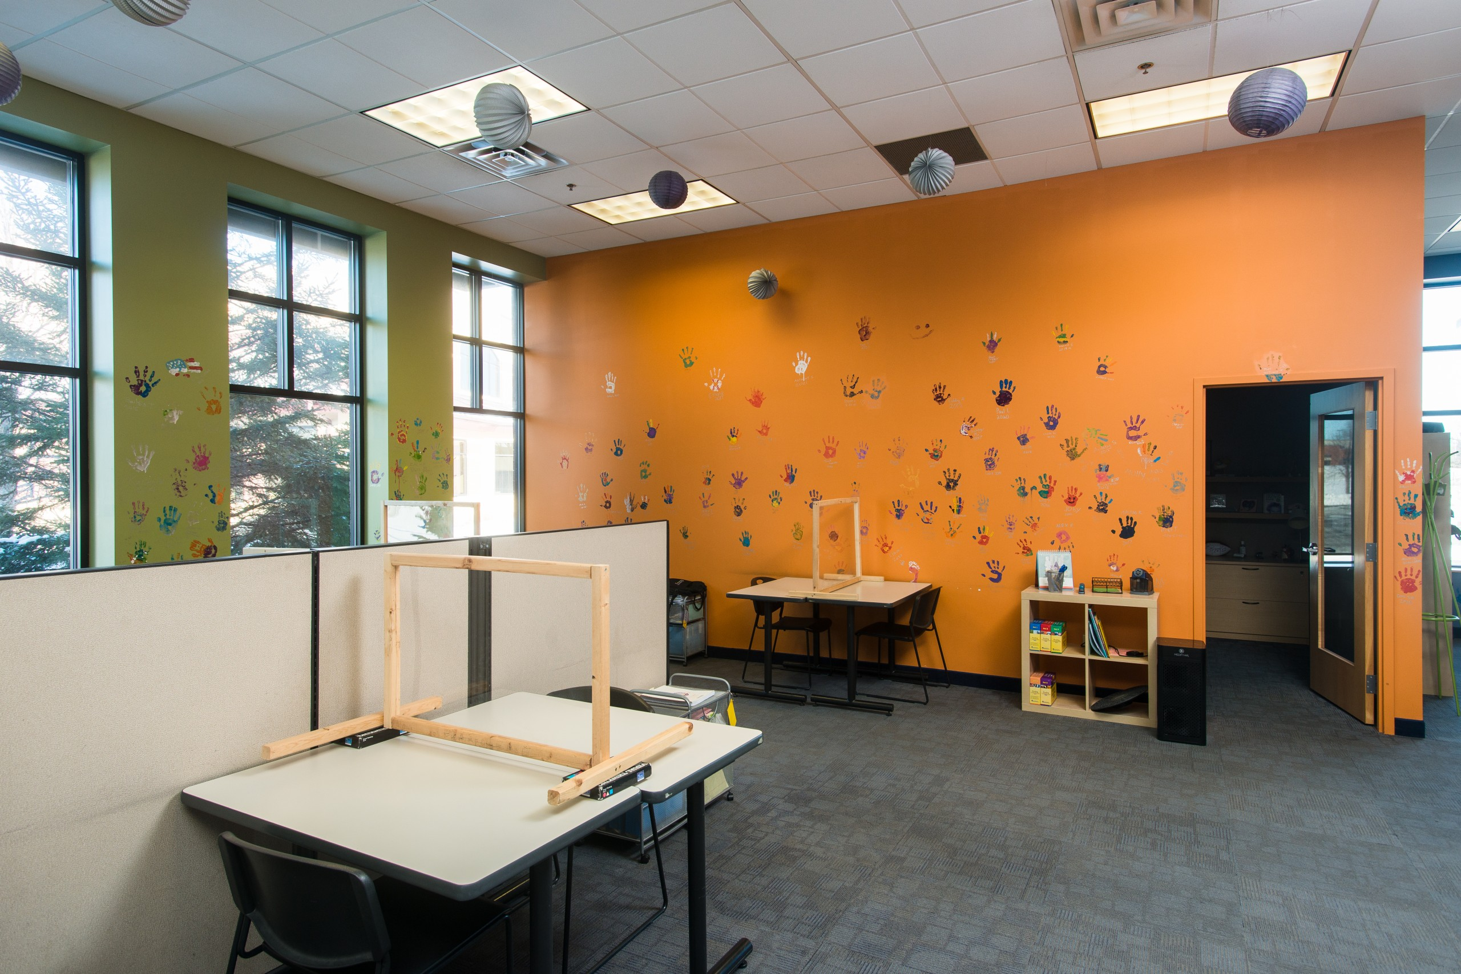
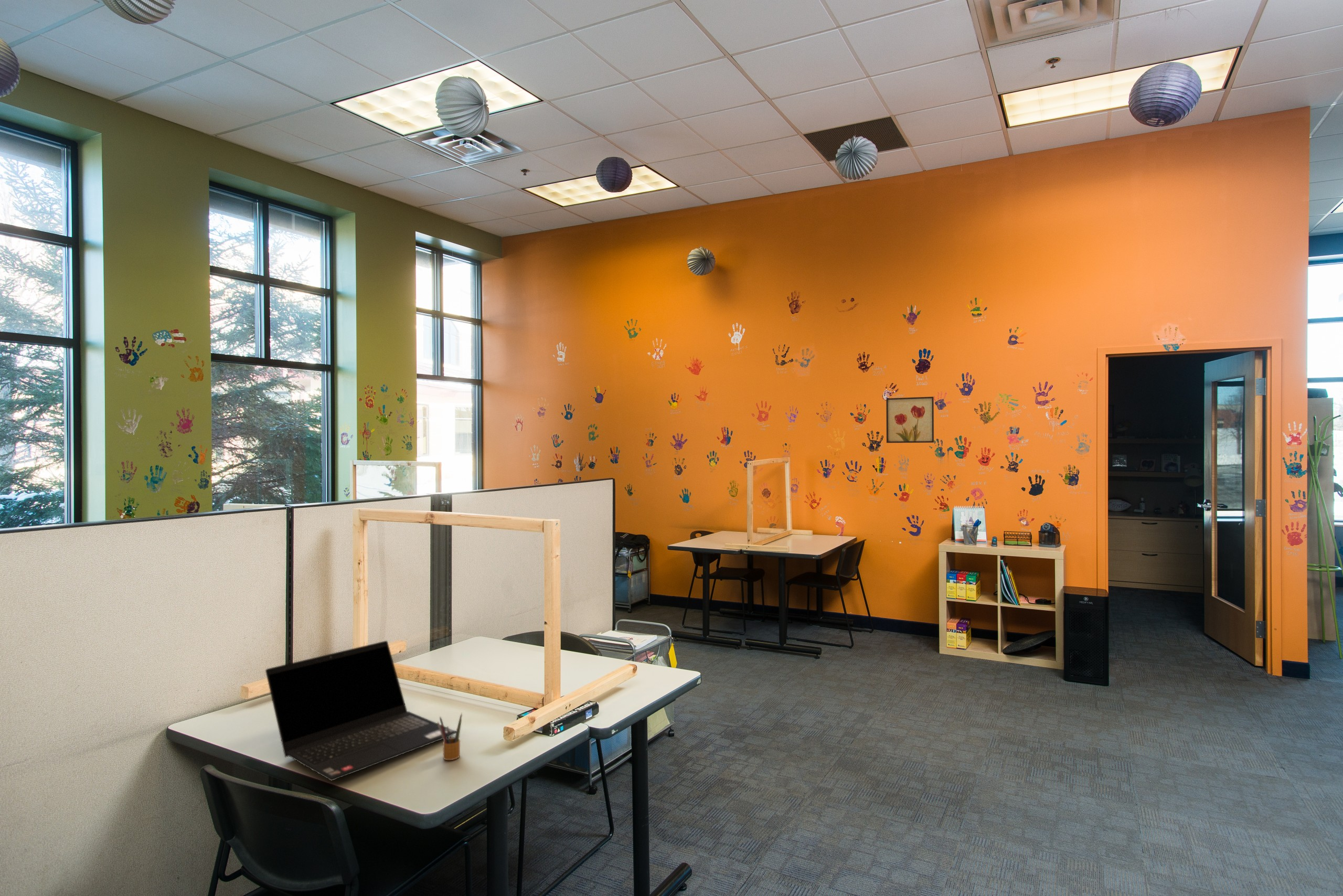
+ wall art (910, 420)
+ laptop computer (362, 703)
+ pencil box (452, 738)
